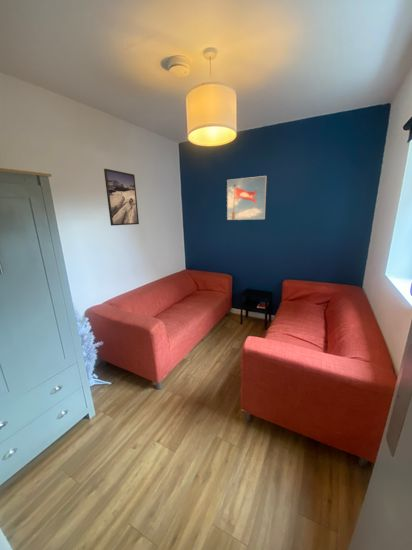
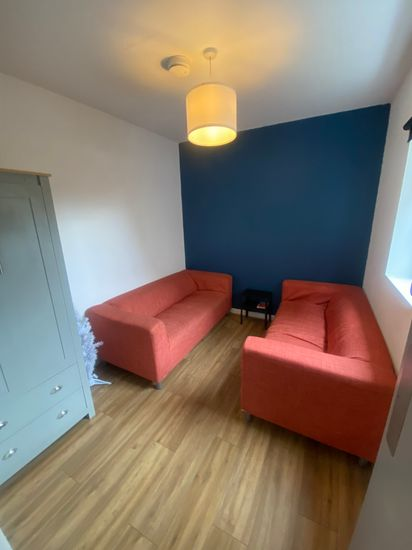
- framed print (246, 199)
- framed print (123, 199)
